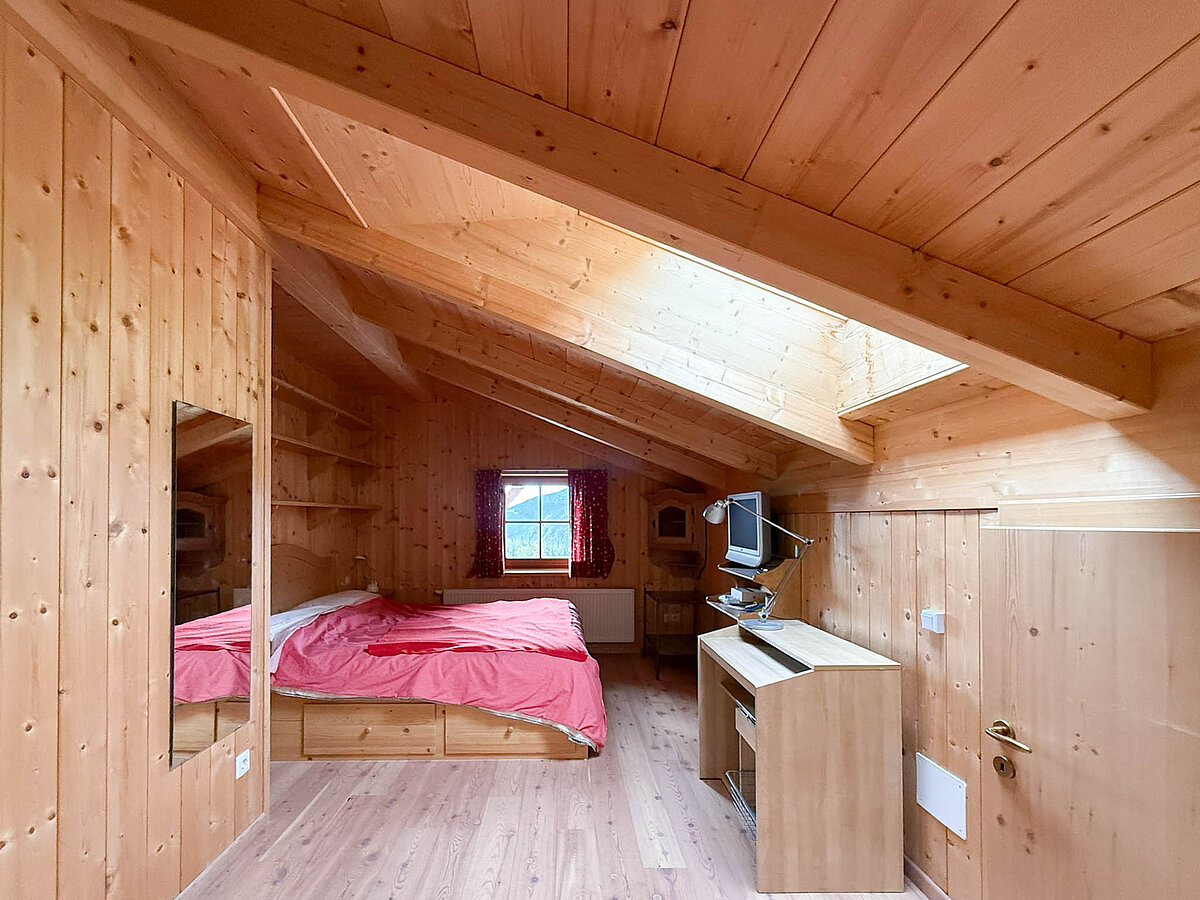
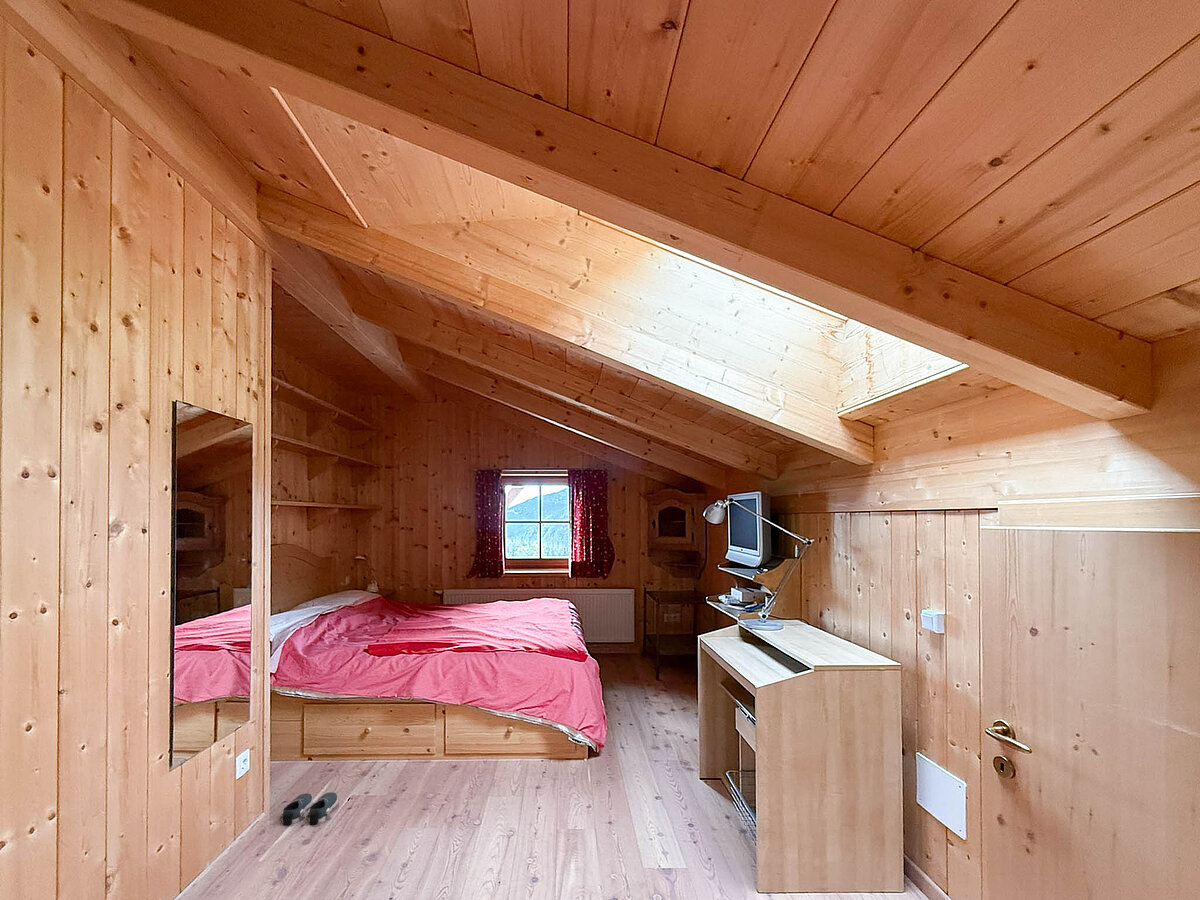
+ shoe (309, 805)
